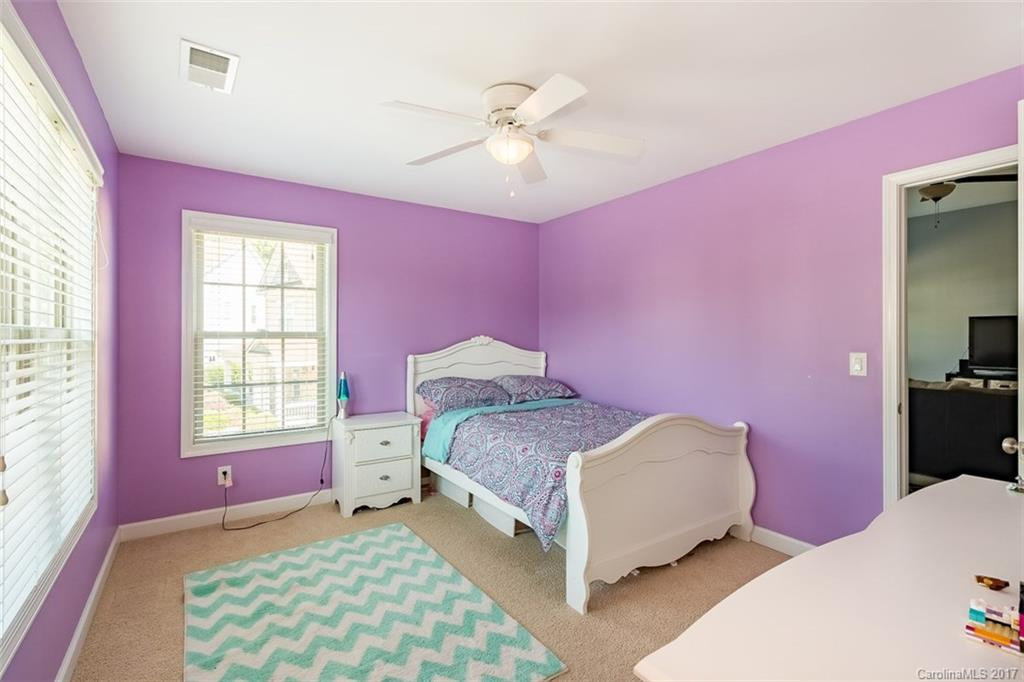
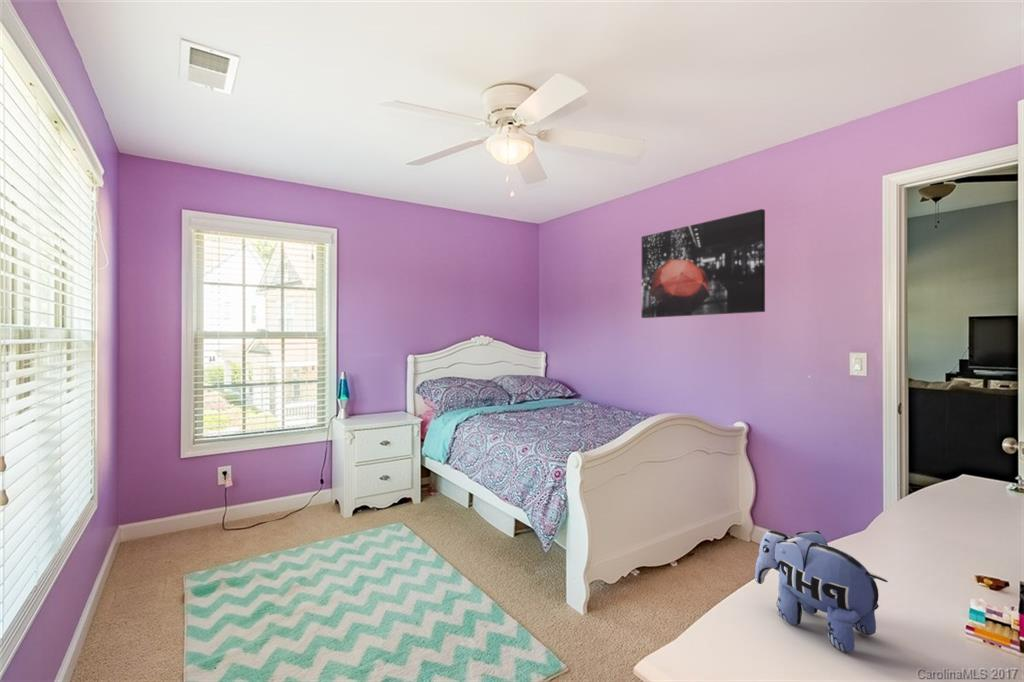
+ wall art (696, 269)
+ plush toy (814, 581)
